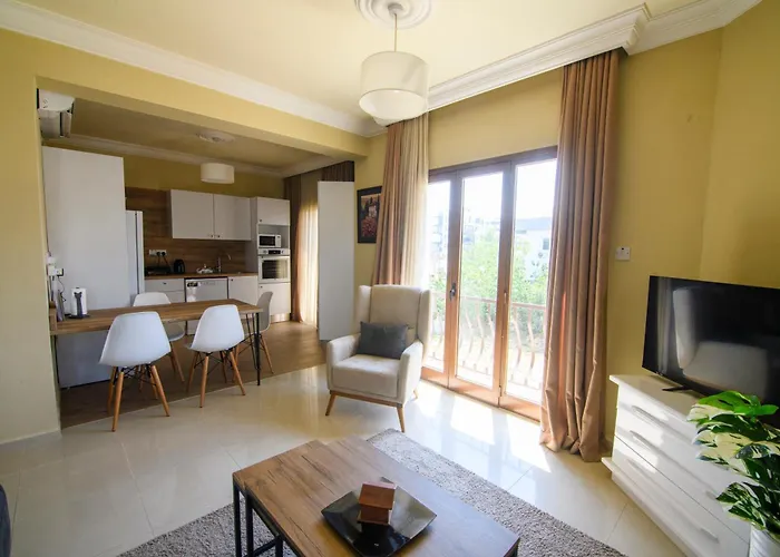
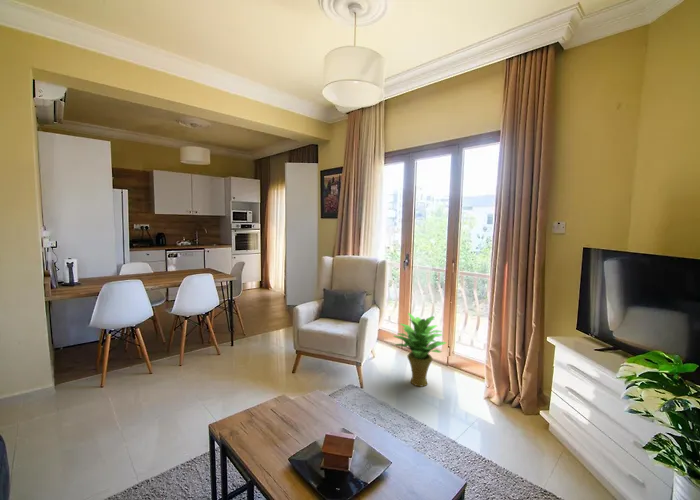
+ potted plant (420, 349)
